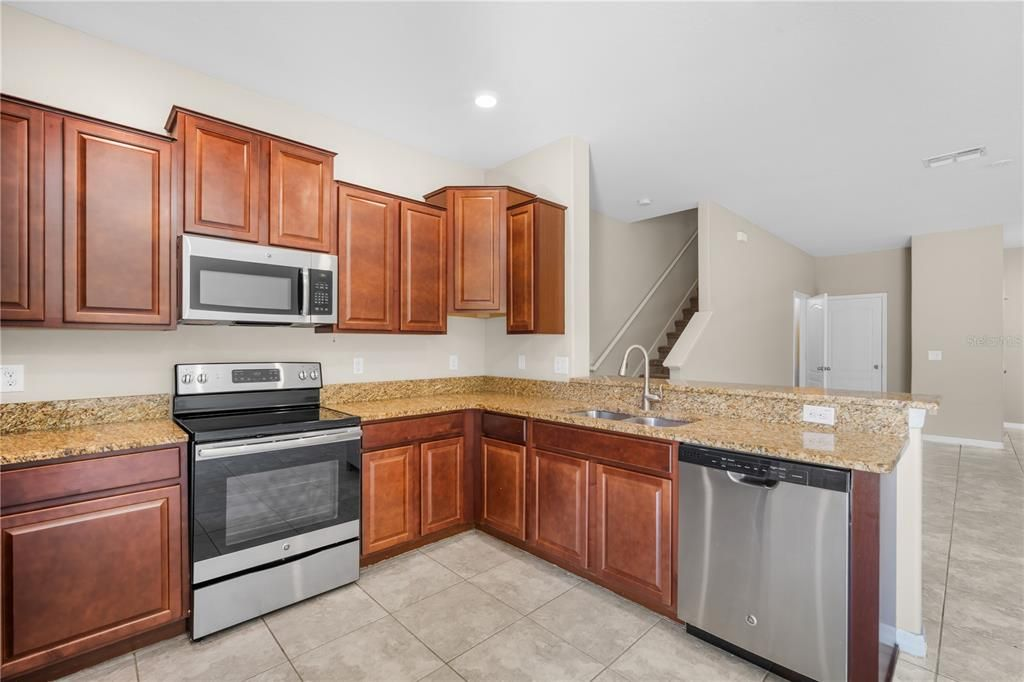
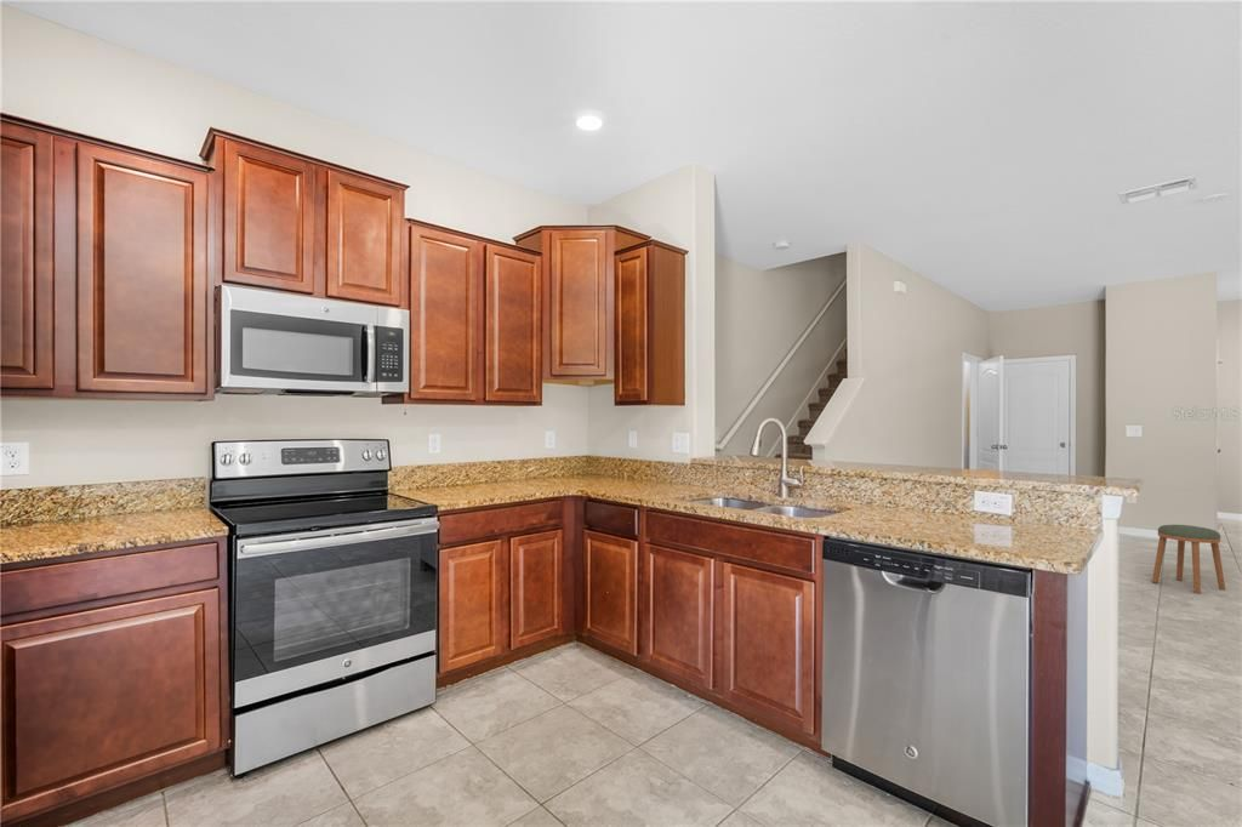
+ stool (1192, 555)
